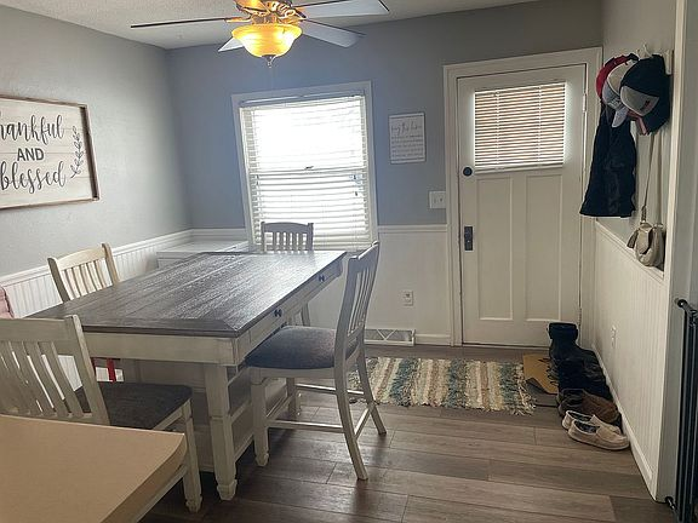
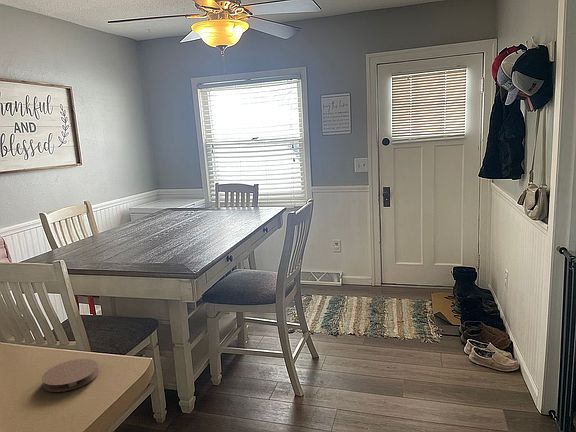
+ coaster (70, 374)
